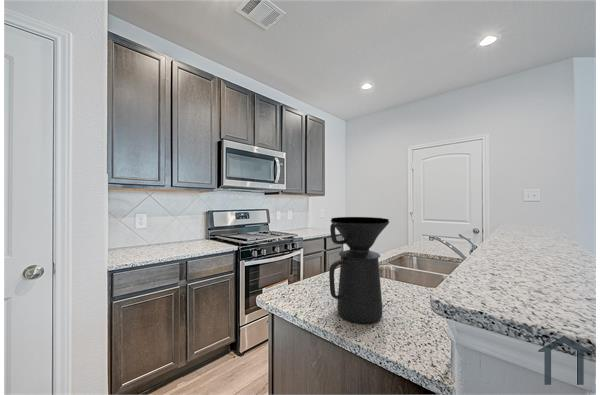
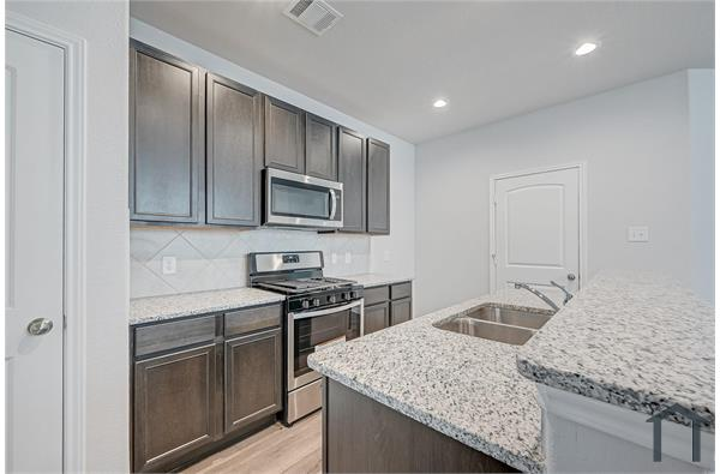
- coffee maker (359, 266)
